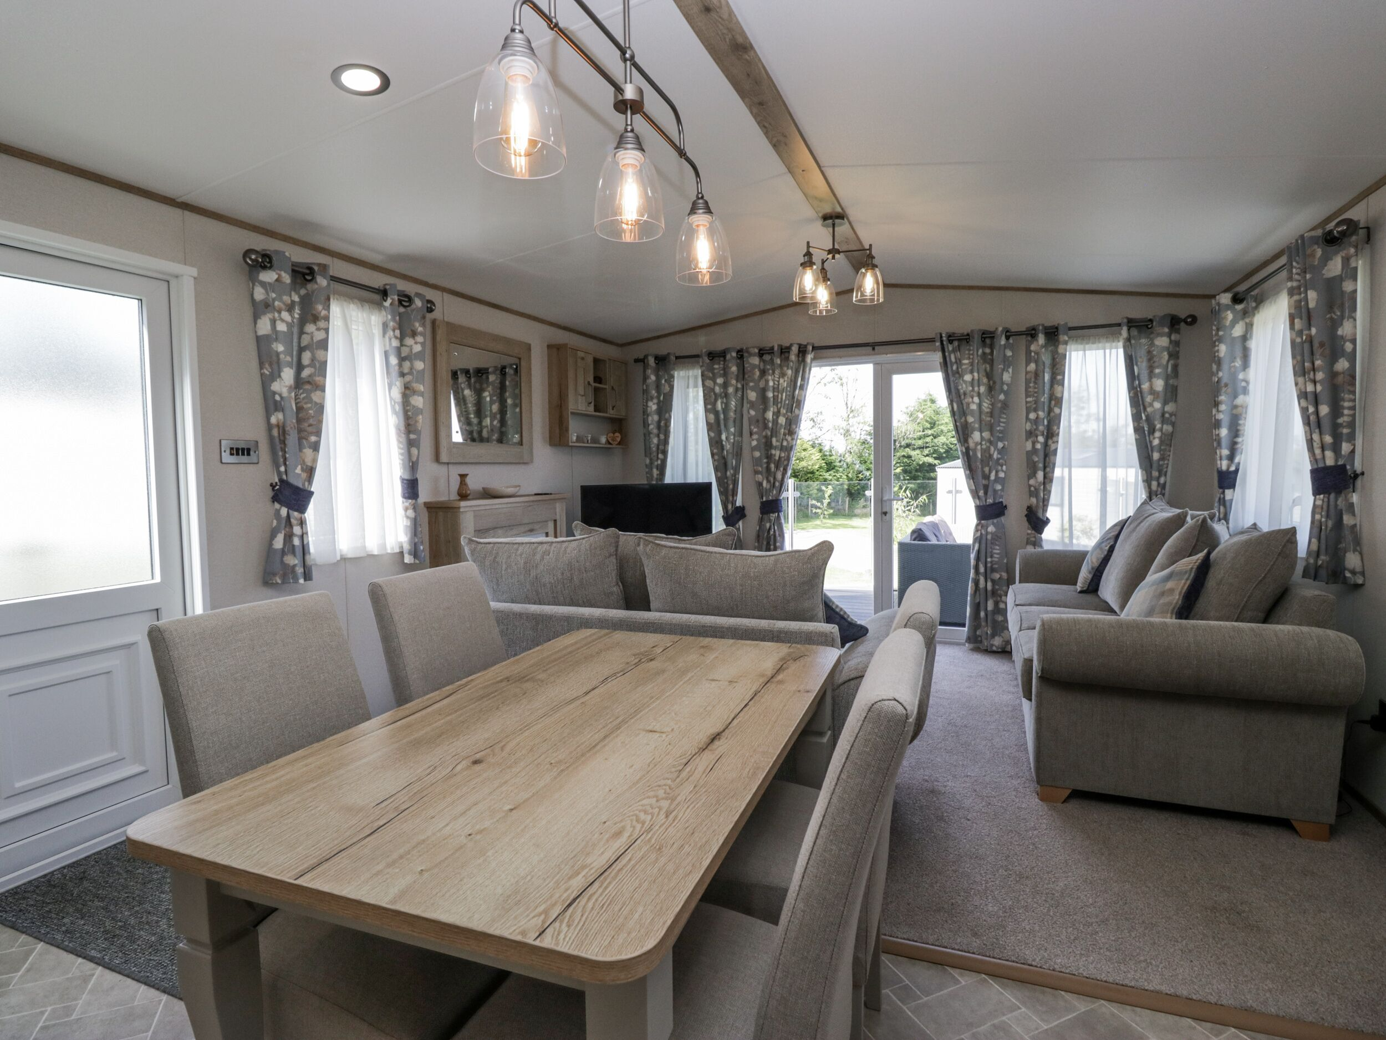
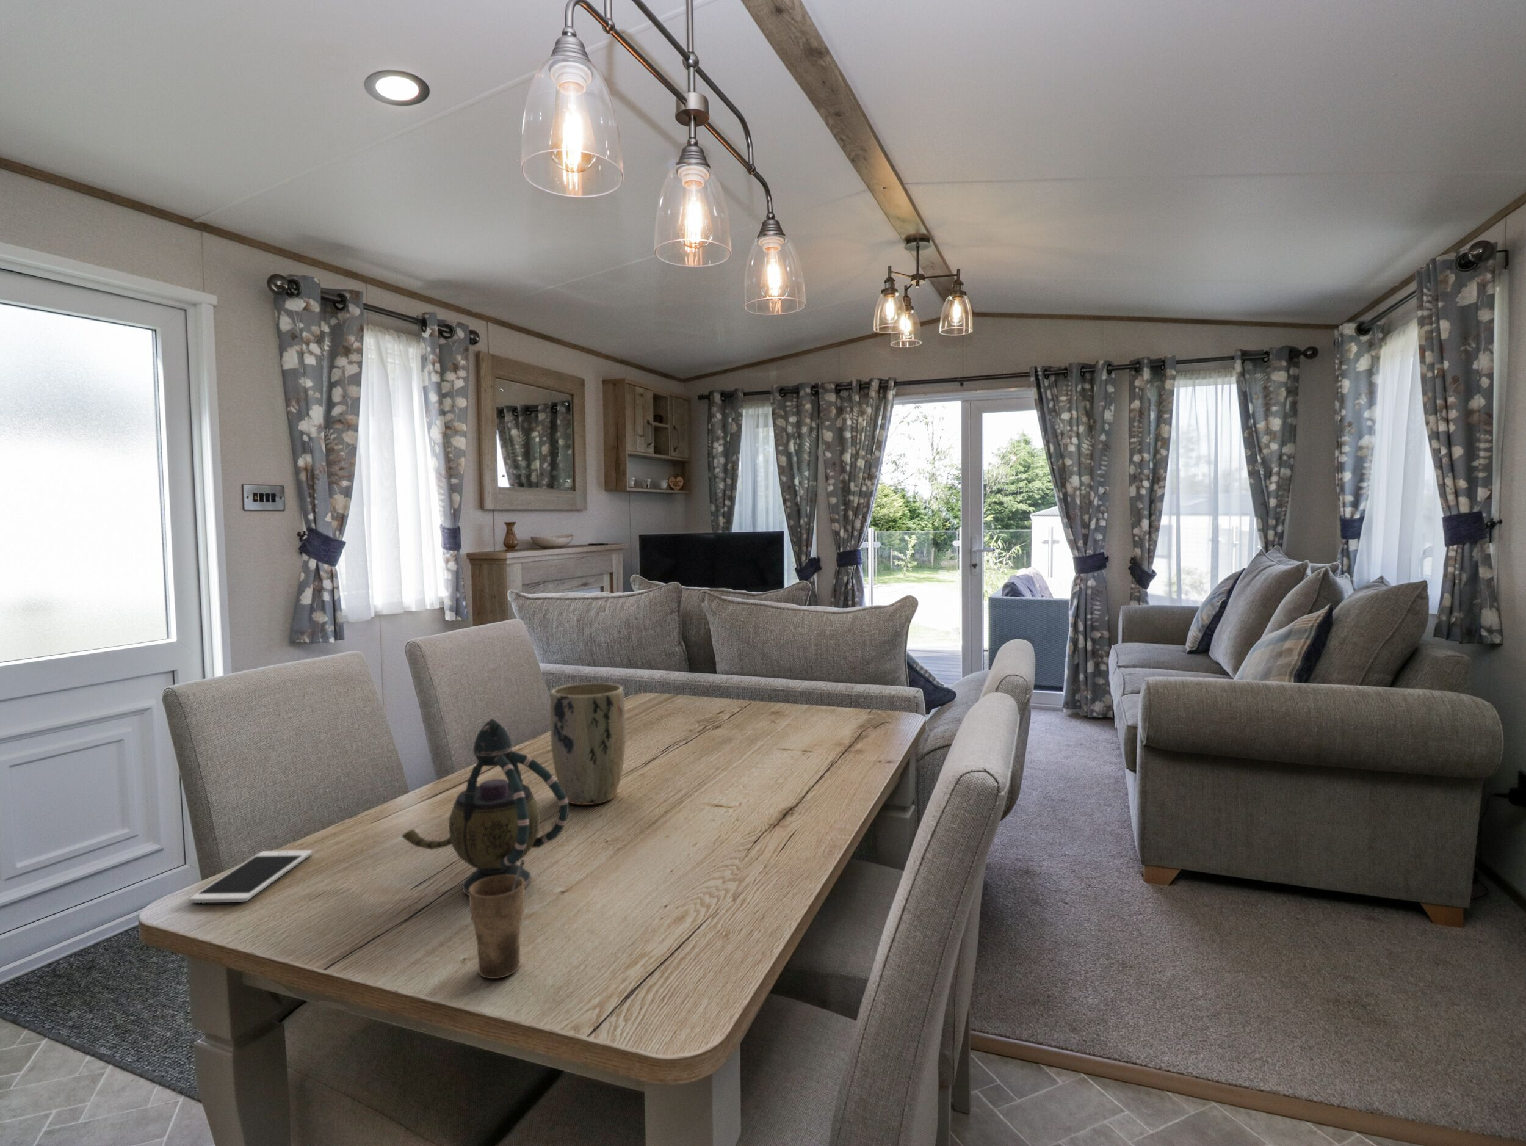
+ cell phone (255, 874)
+ cup (497, 916)
+ plant pot (588, 743)
+ teapot (473, 798)
